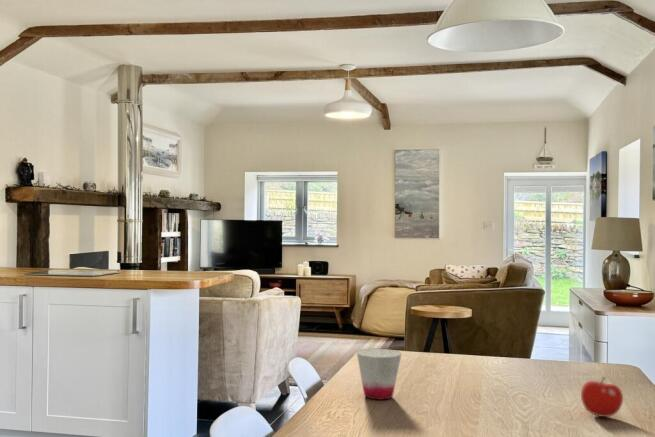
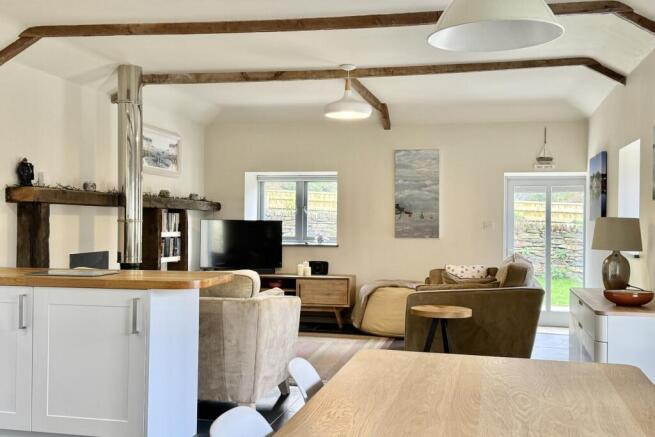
- cup (378, 374)
- fruit (601, 396)
